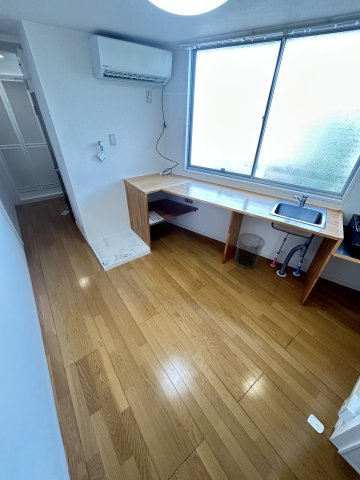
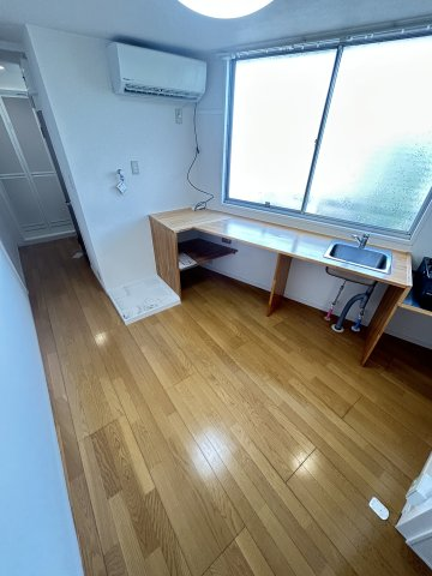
- waste bin (248, 250)
